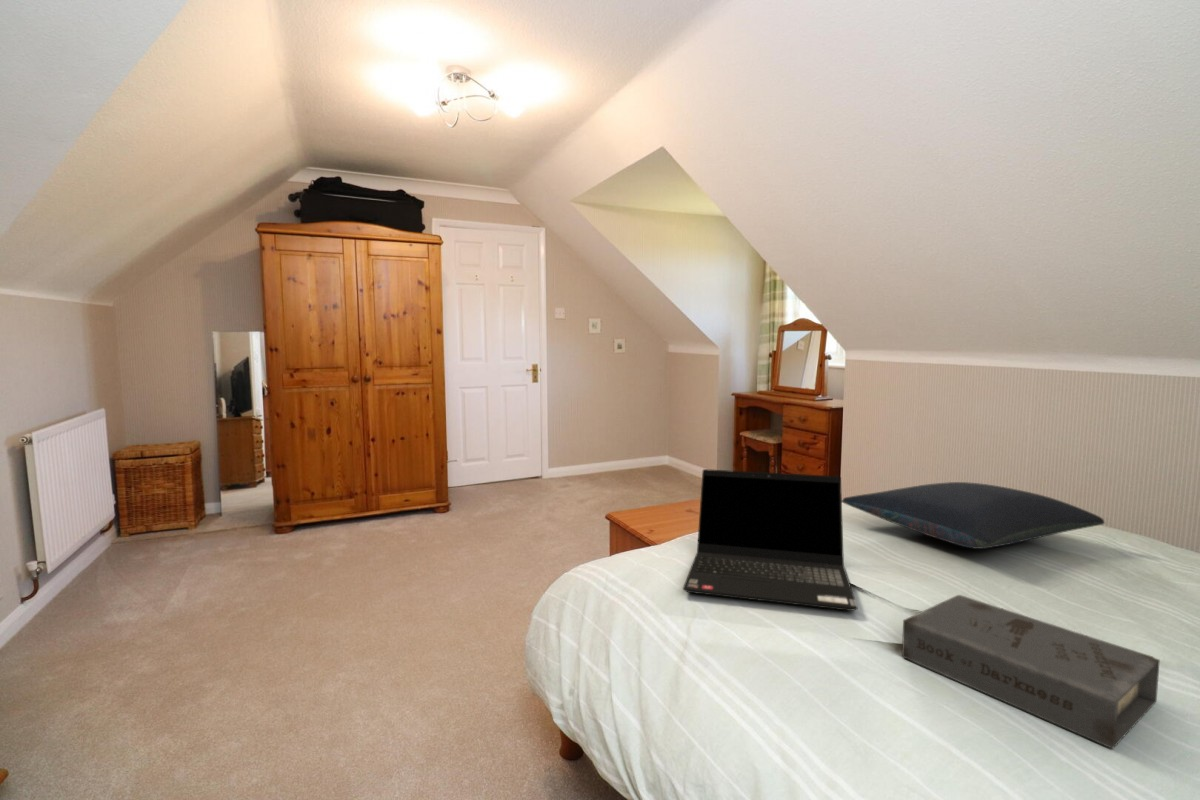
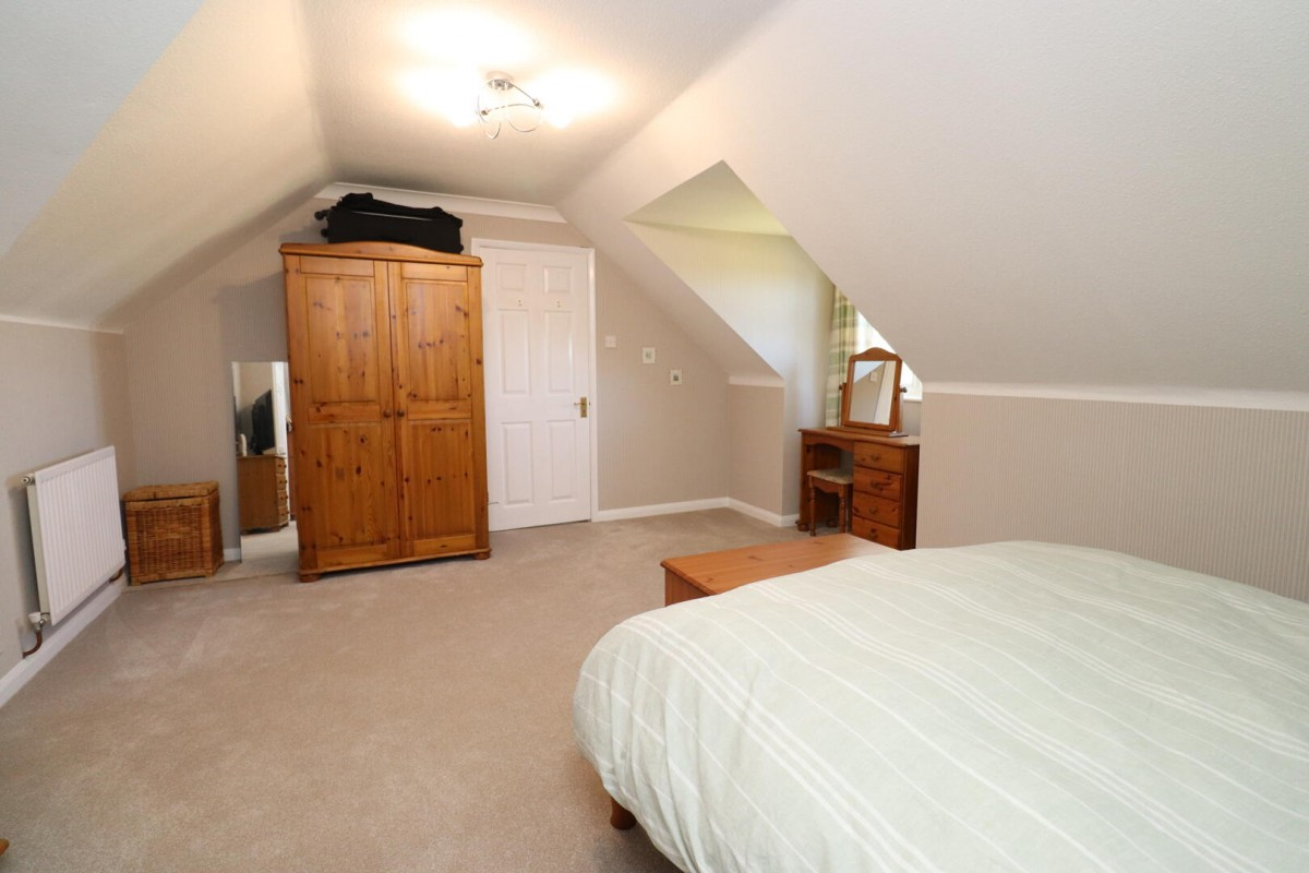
- pillow (962, 509)
- book (1021, 657)
- laptop computer (768, 531)
